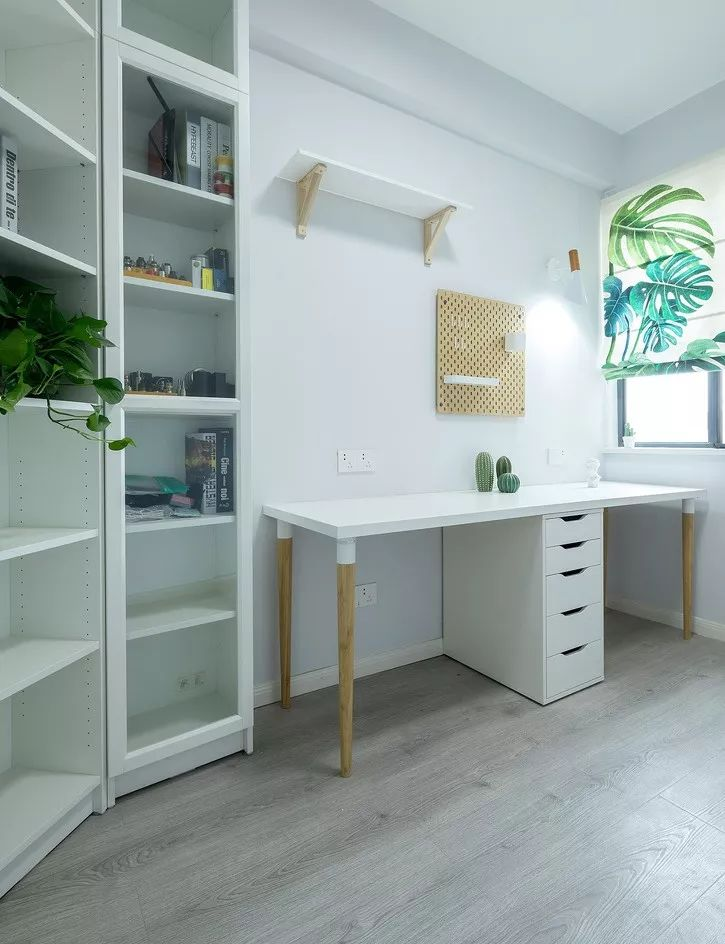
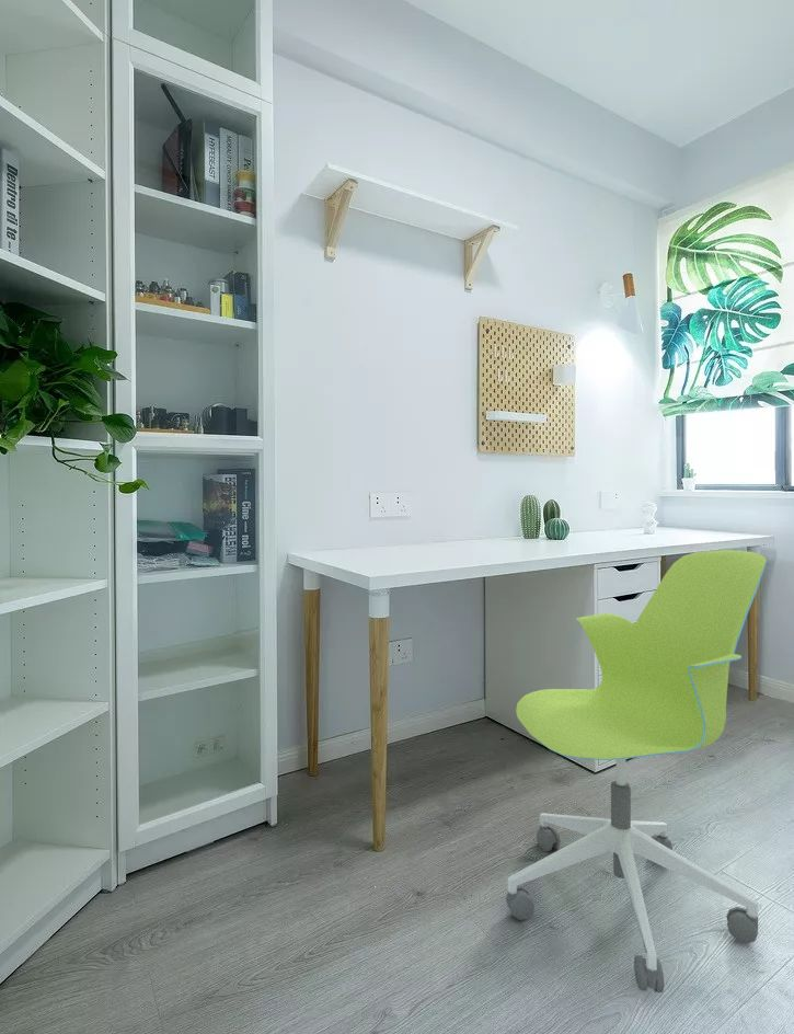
+ office chair (626, 726)
